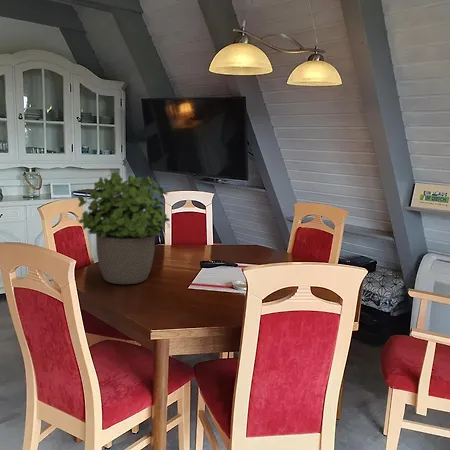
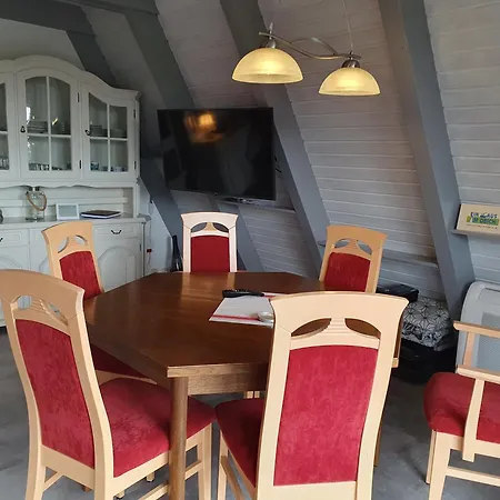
- potted plant (124, 225)
